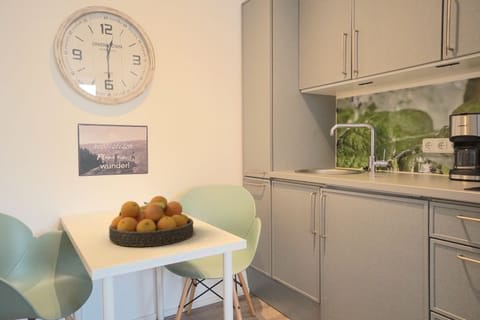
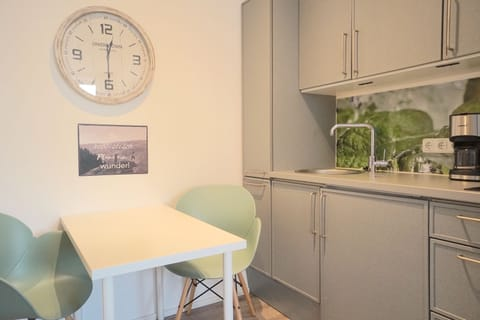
- fruit bowl (152, 217)
